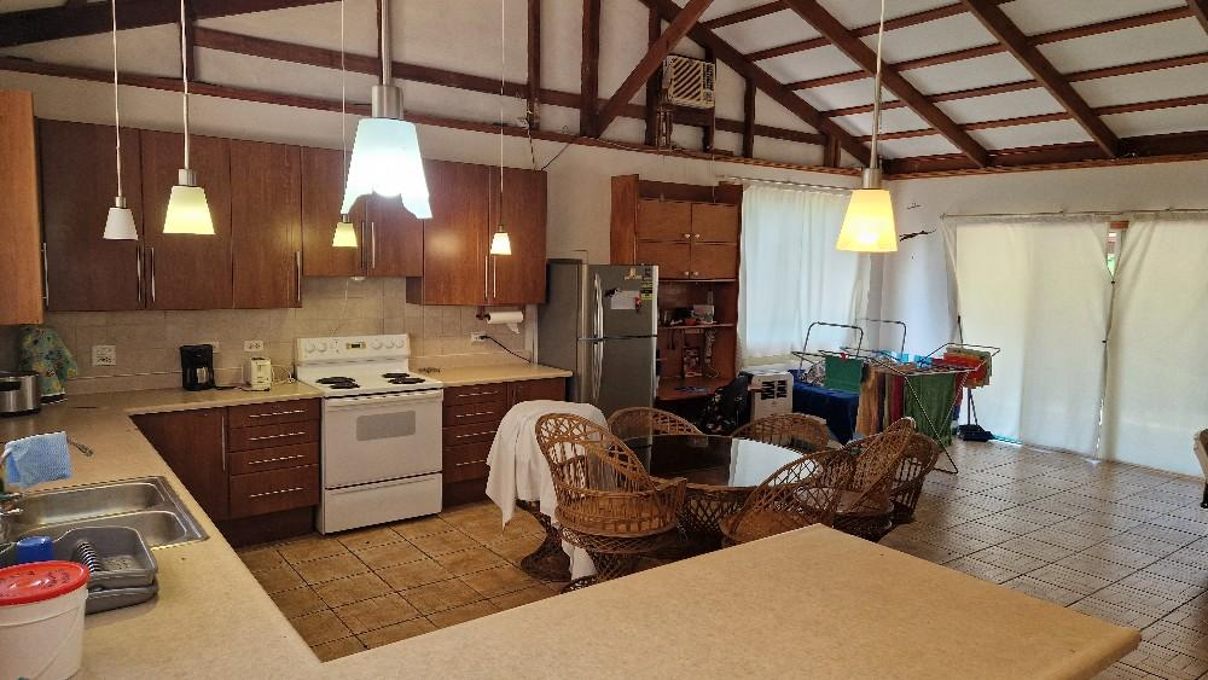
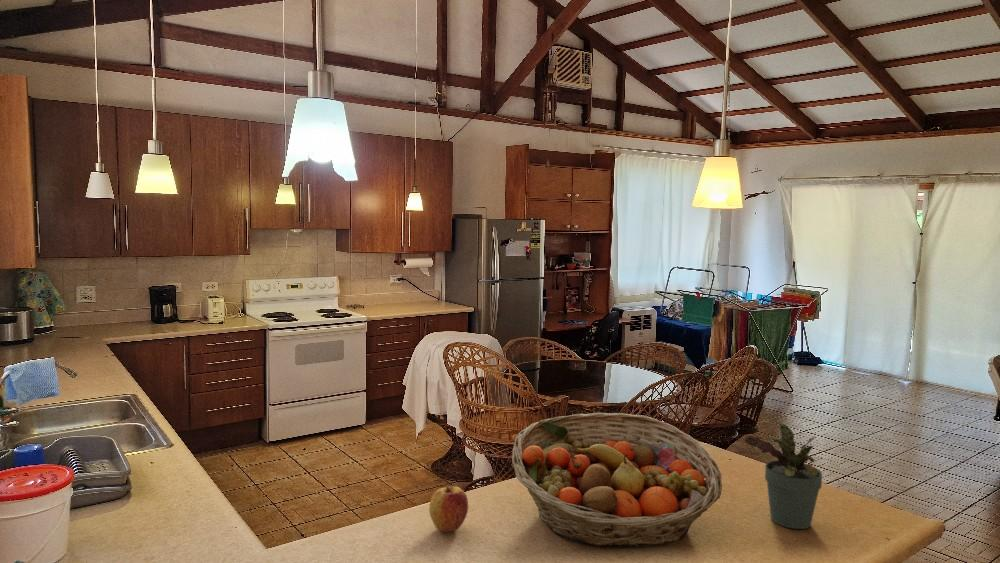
+ fruit basket (614, 476)
+ potted plant (783, 470)
+ apple (448, 508)
